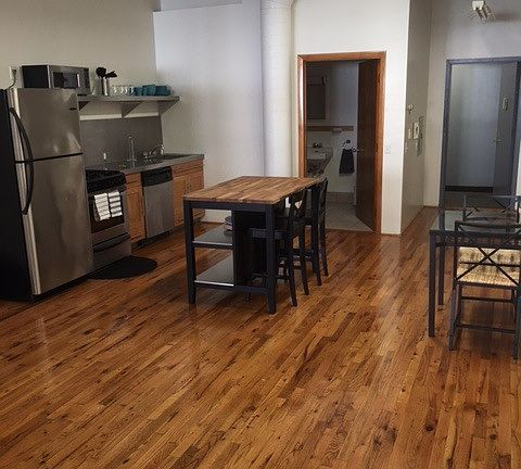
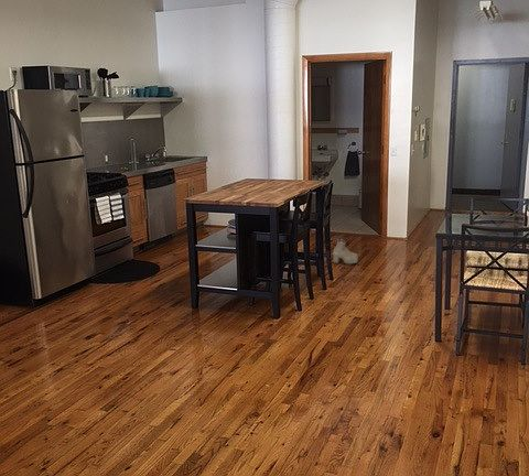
+ boots (345, 250)
